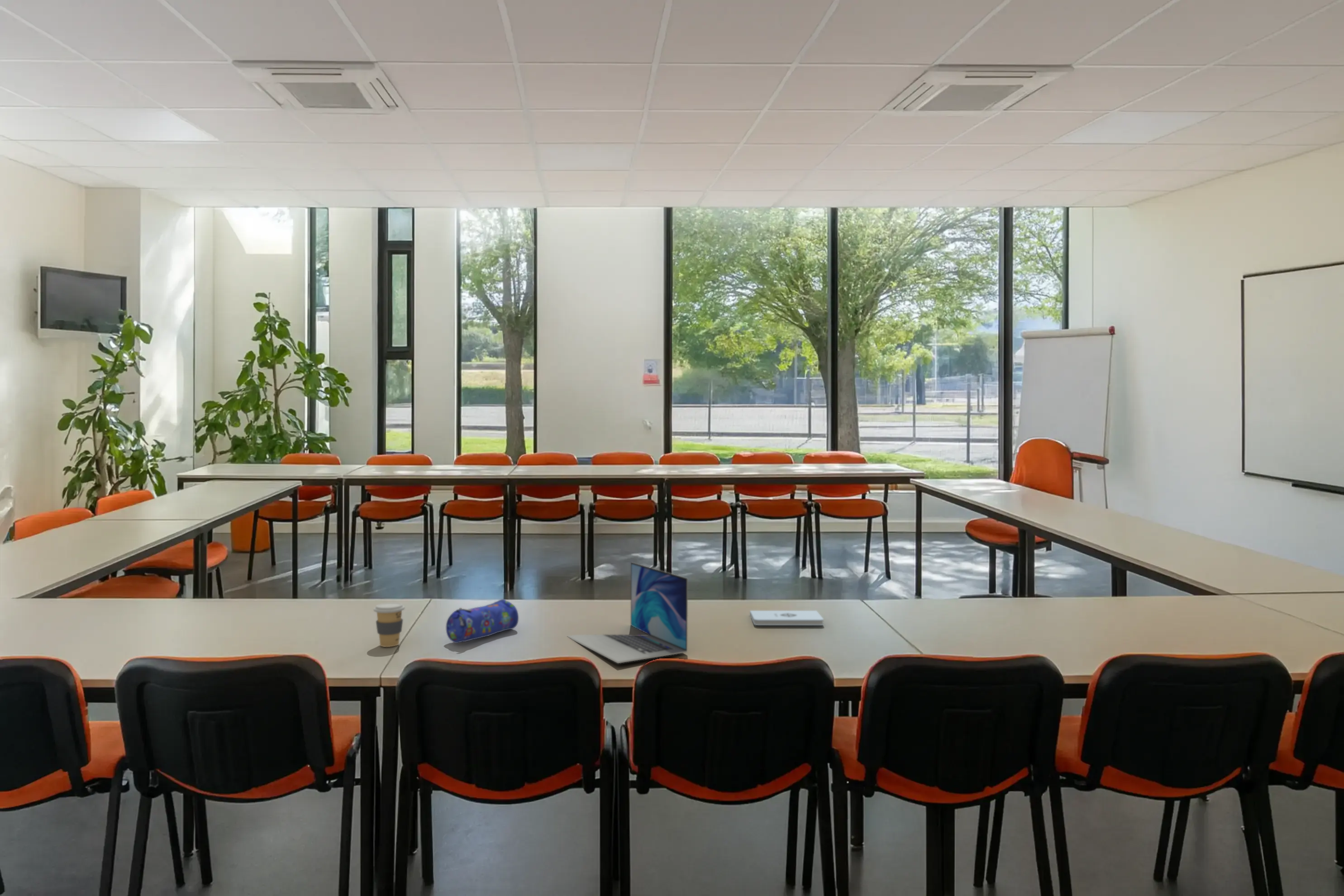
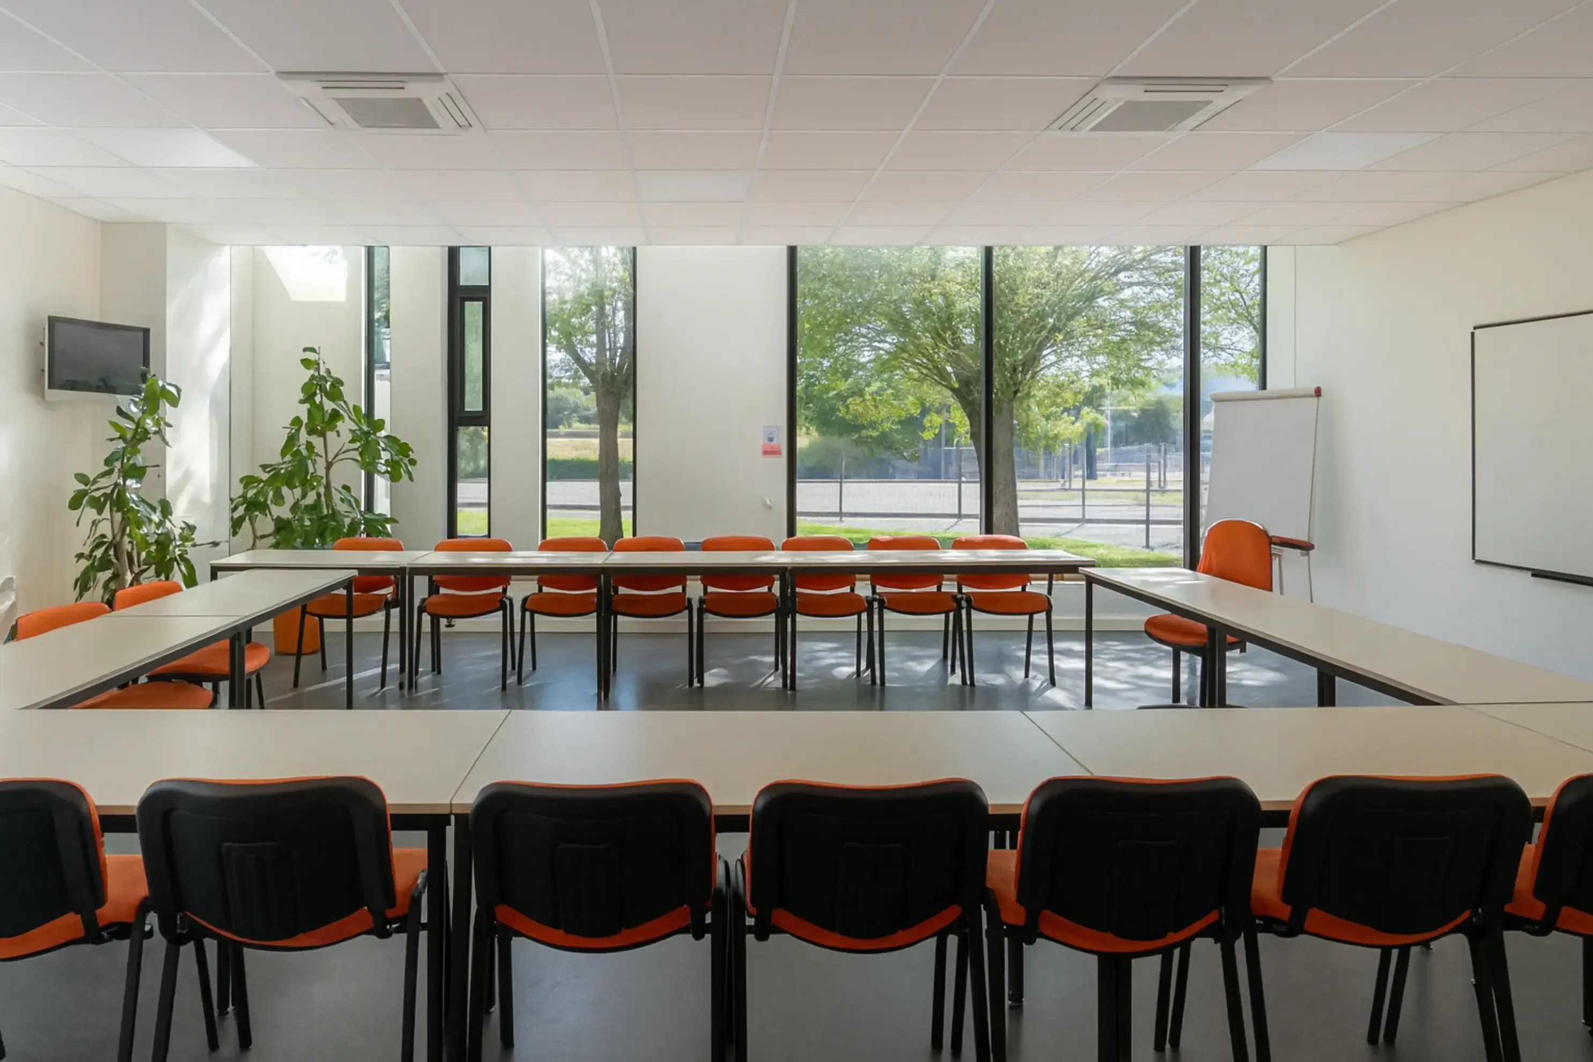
- notepad (786, 618)
- laptop (631, 609)
- coffee cup (389, 624)
- pencil case (482, 620)
